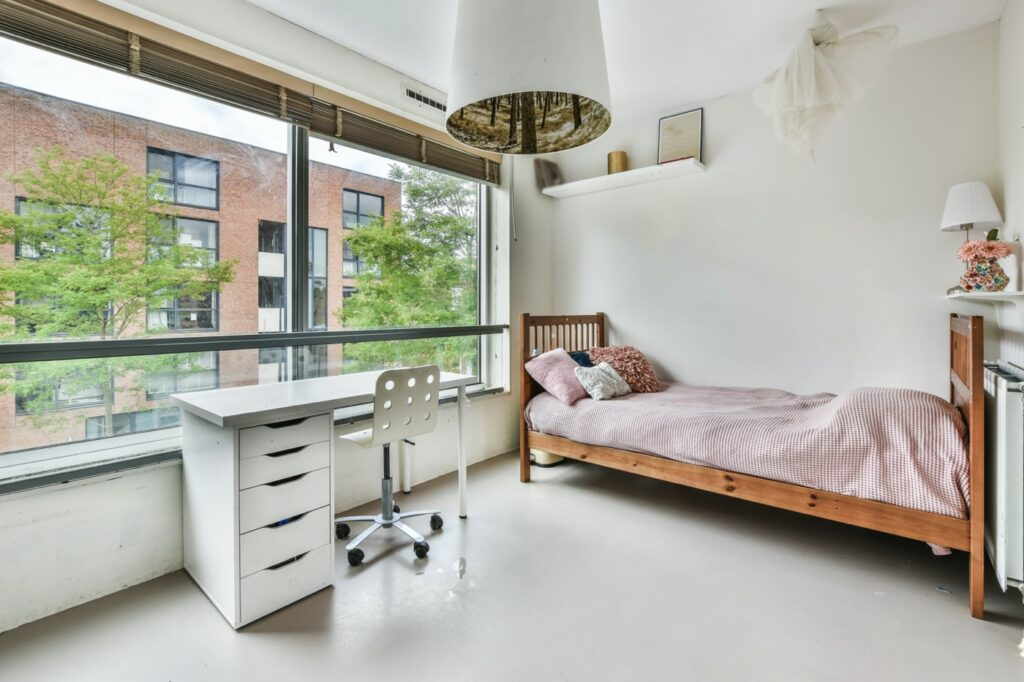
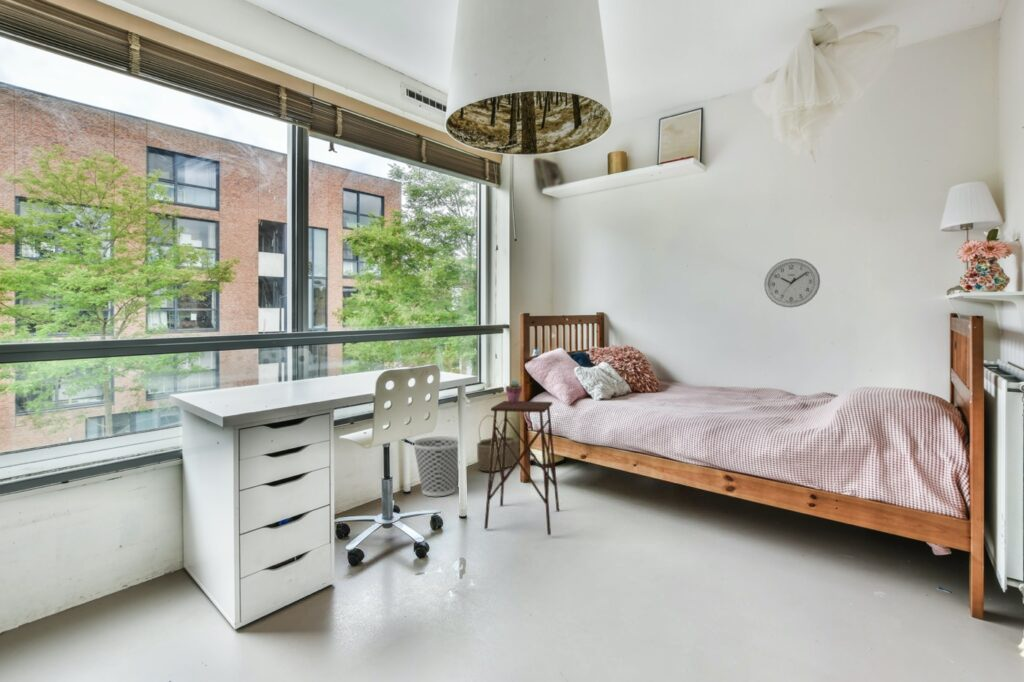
+ wastebasket (438, 466)
+ potted succulent (514, 390)
+ wicker basket (498, 441)
+ side table (520, 462)
+ wall clock (791, 282)
